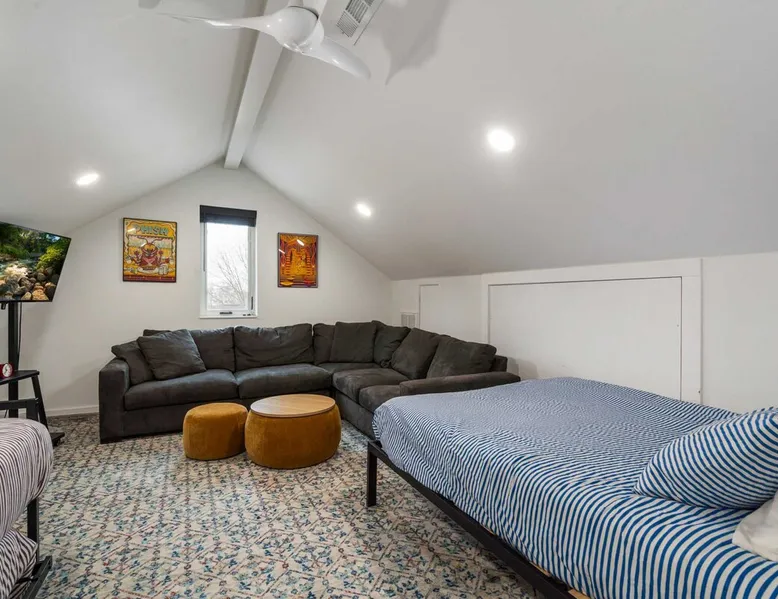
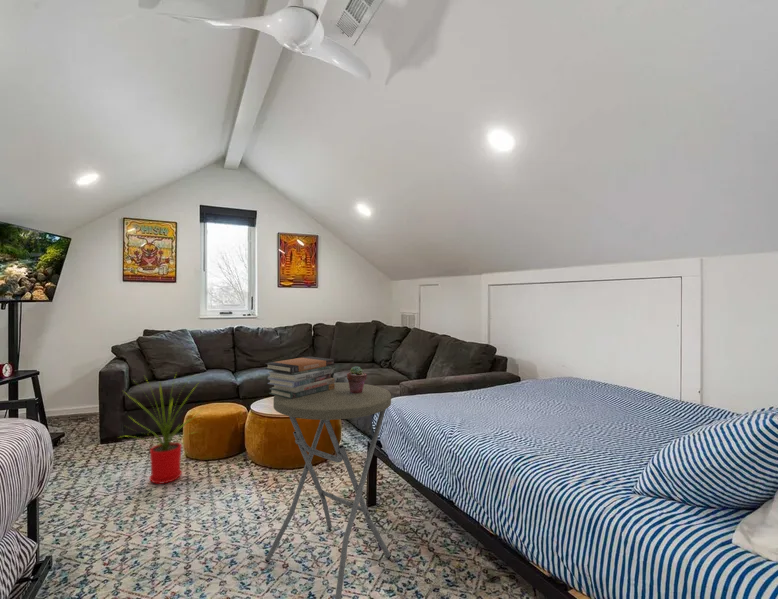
+ house plant (166, 428)
+ book stack (301, 375)
+ side table (319, 483)
+ potted succulent (356, 378)
